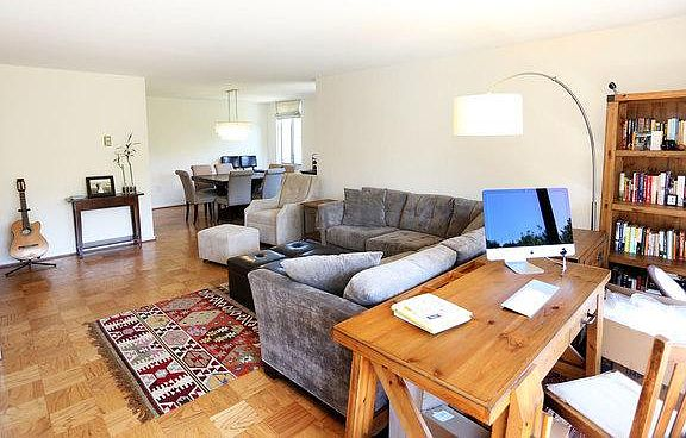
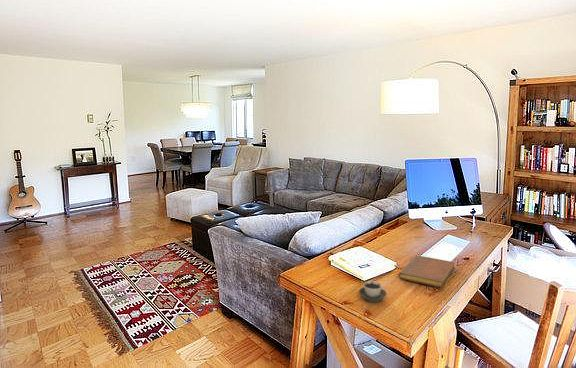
+ cup (372, 291)
+ notebook (427, 269)
